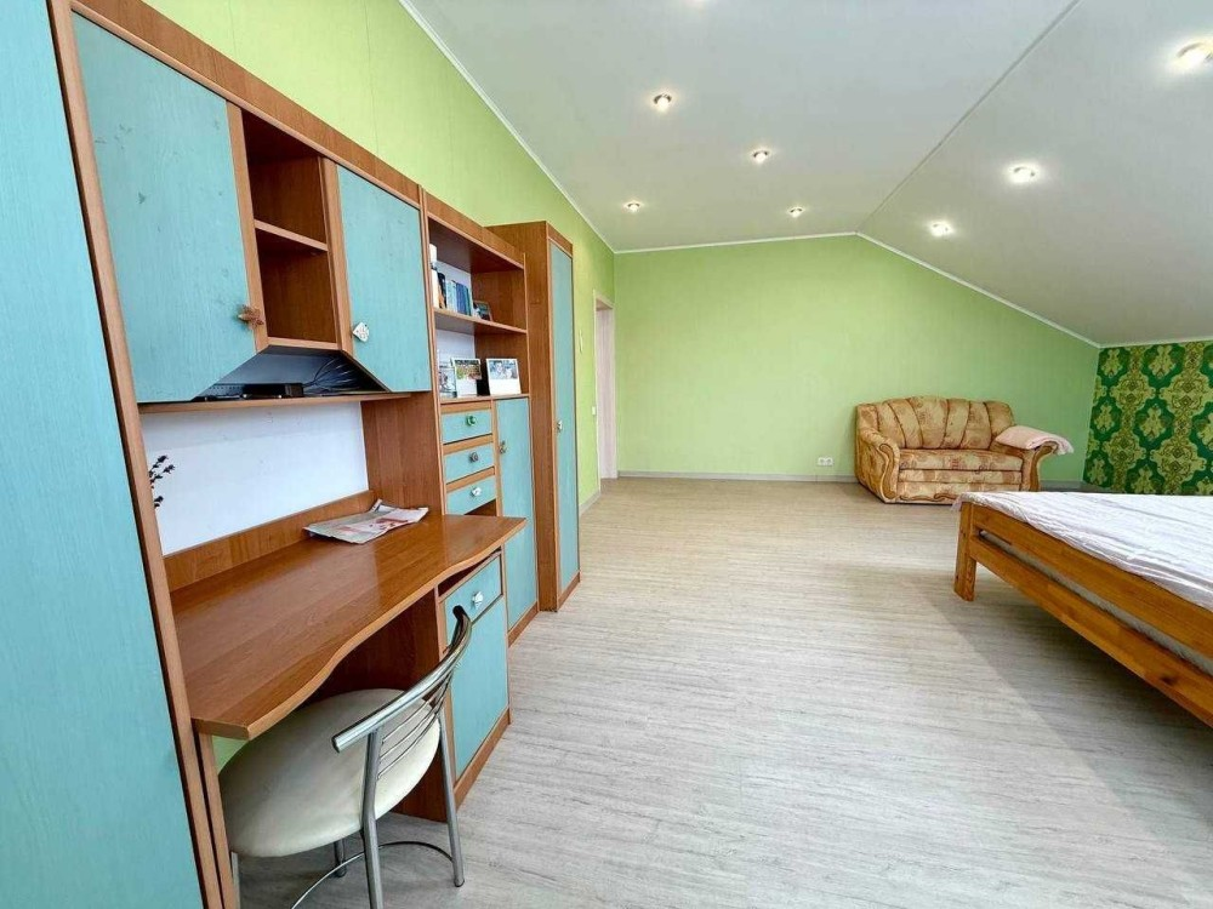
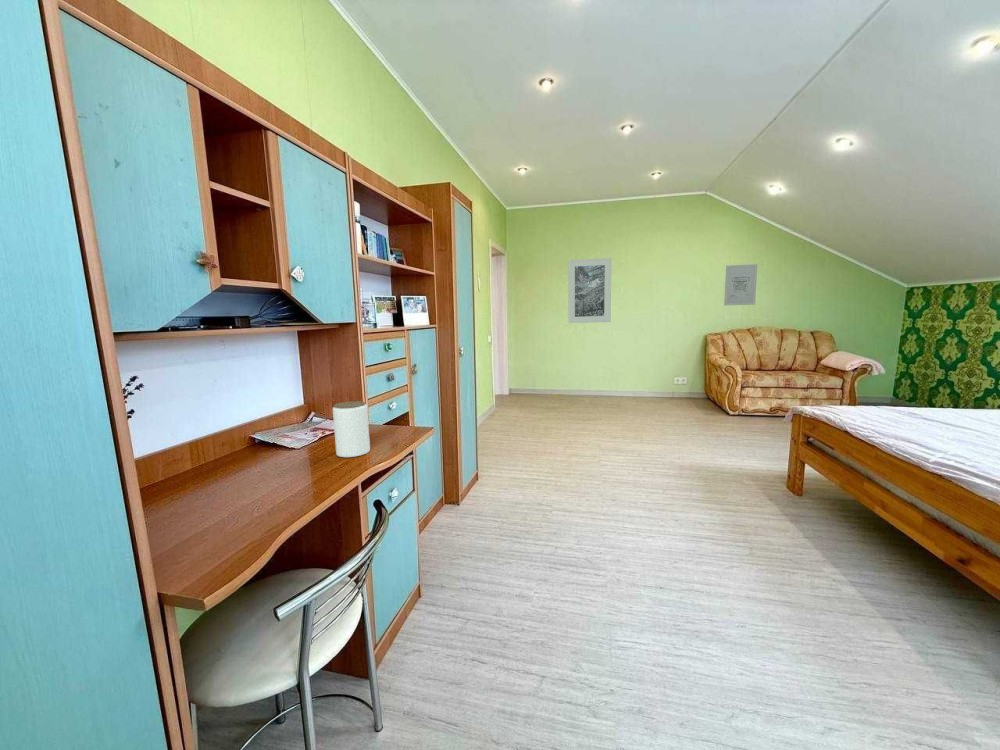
+ jar (351, 428)
+ wall art (740, 285)
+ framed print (589, 291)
